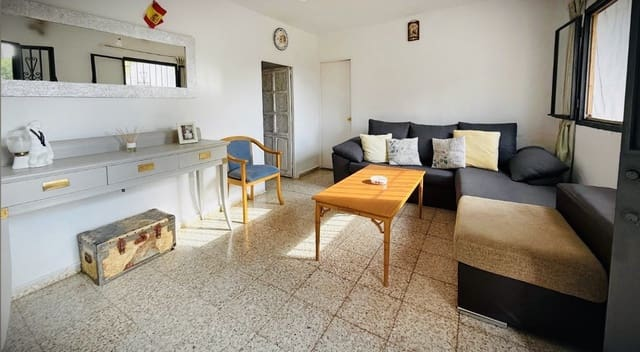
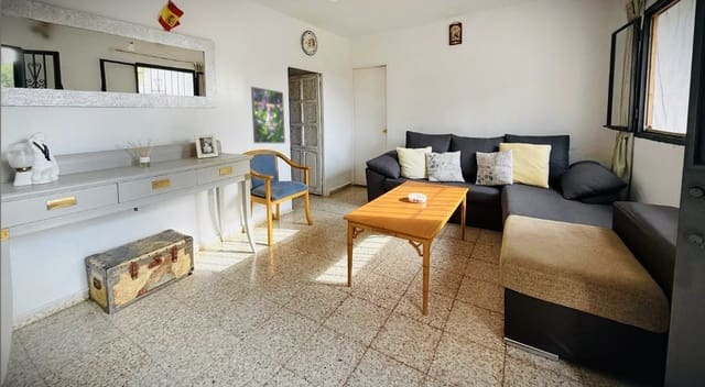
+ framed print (269, 117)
